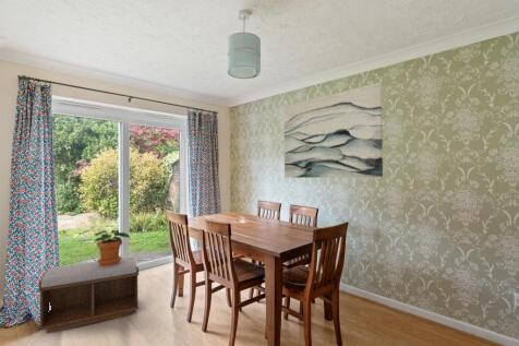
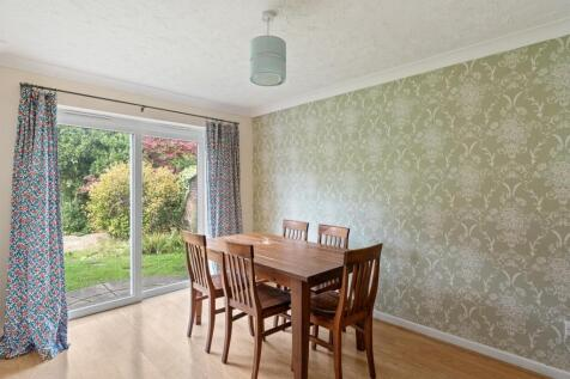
- wall art (326, 136)
- potted plant (112, 247)
- bench (93, 290)
